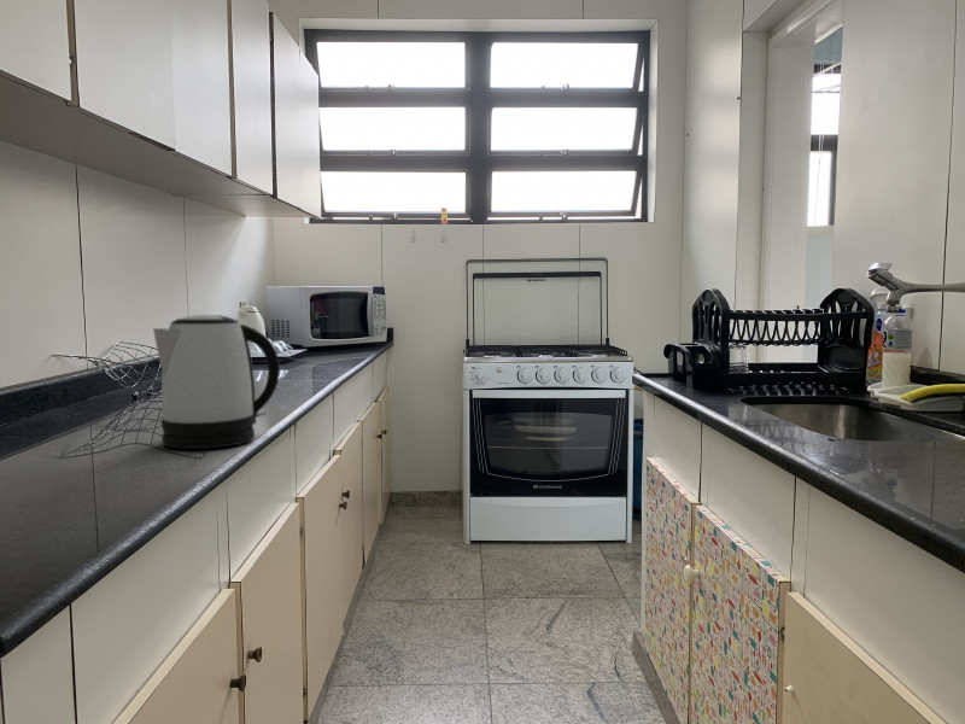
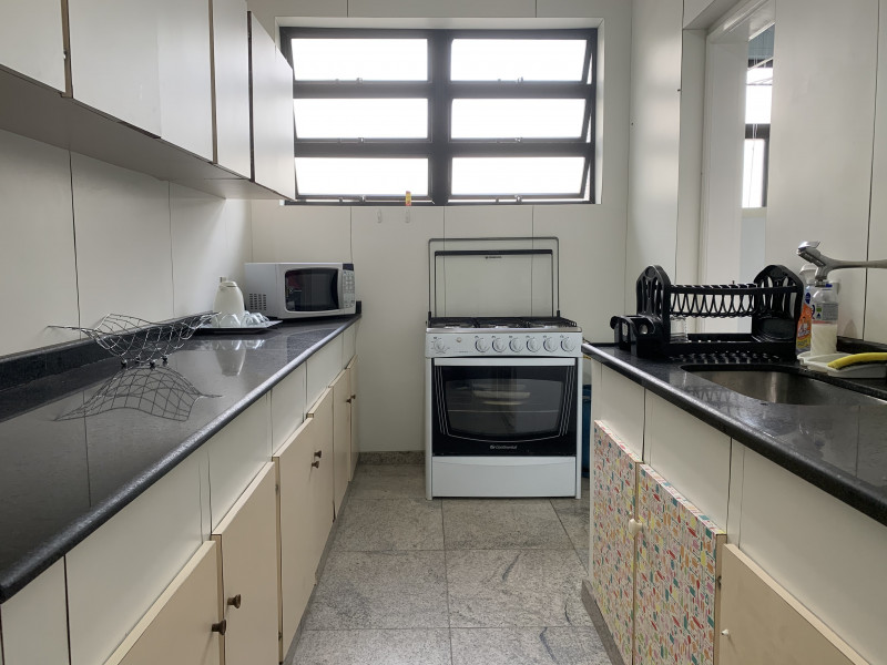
- kettle (220, 378)
